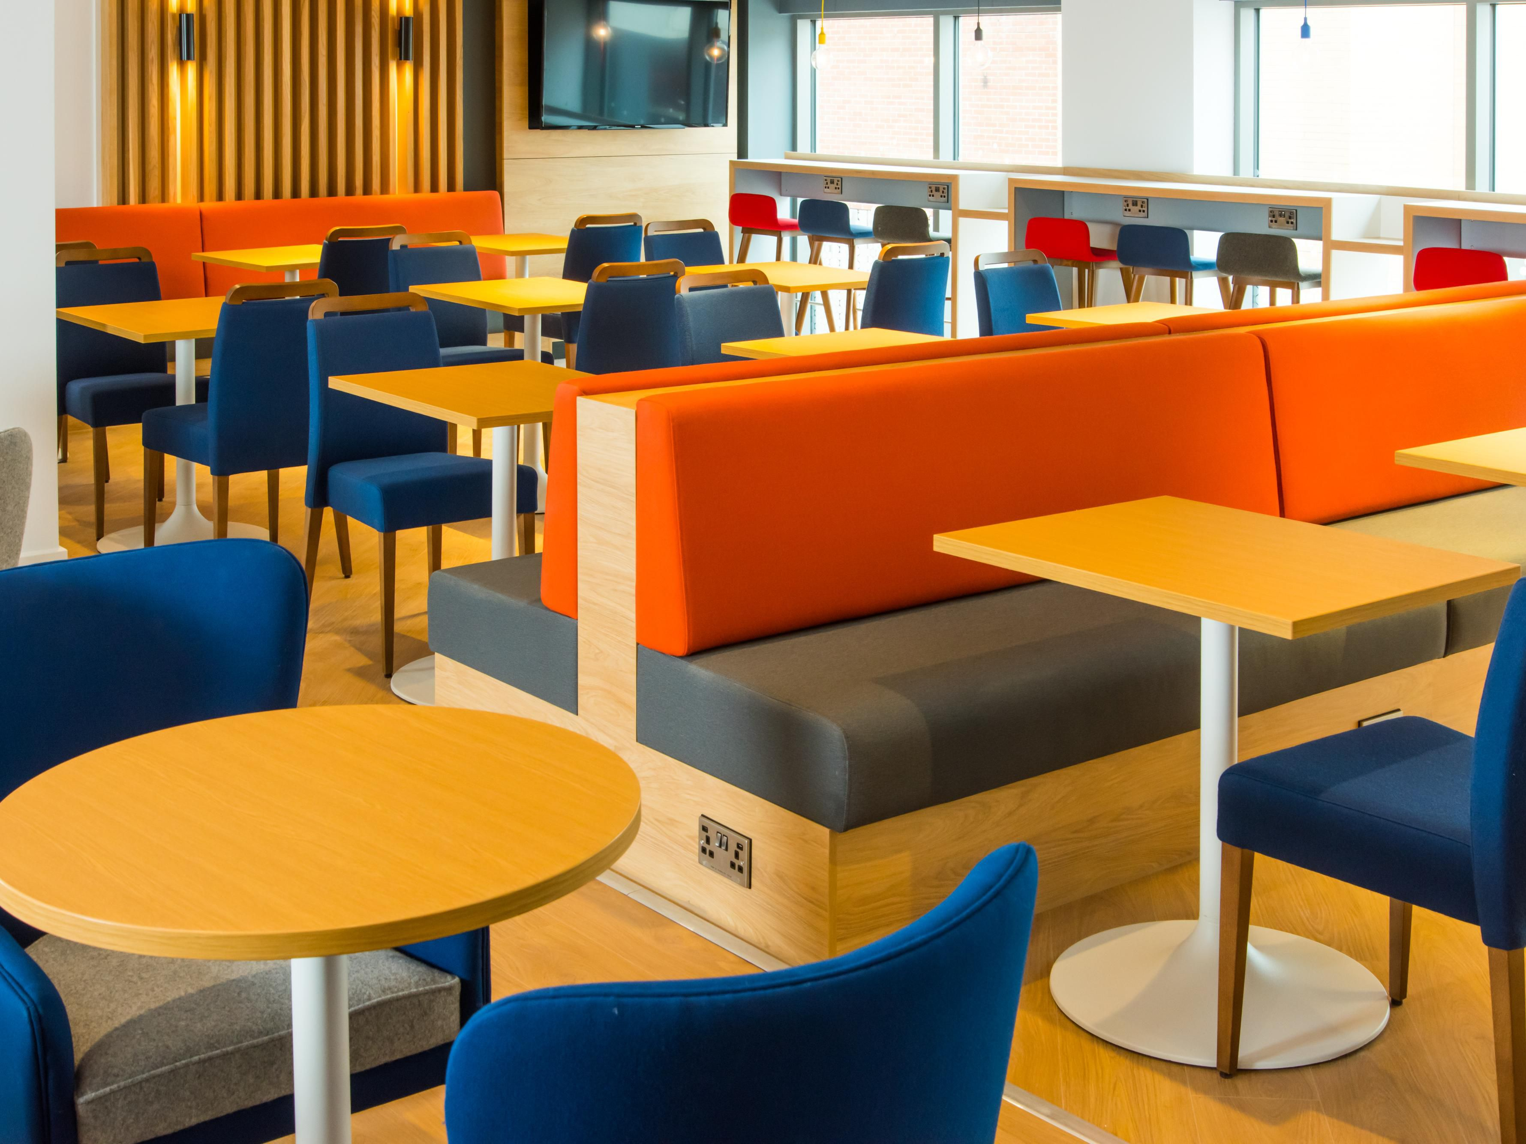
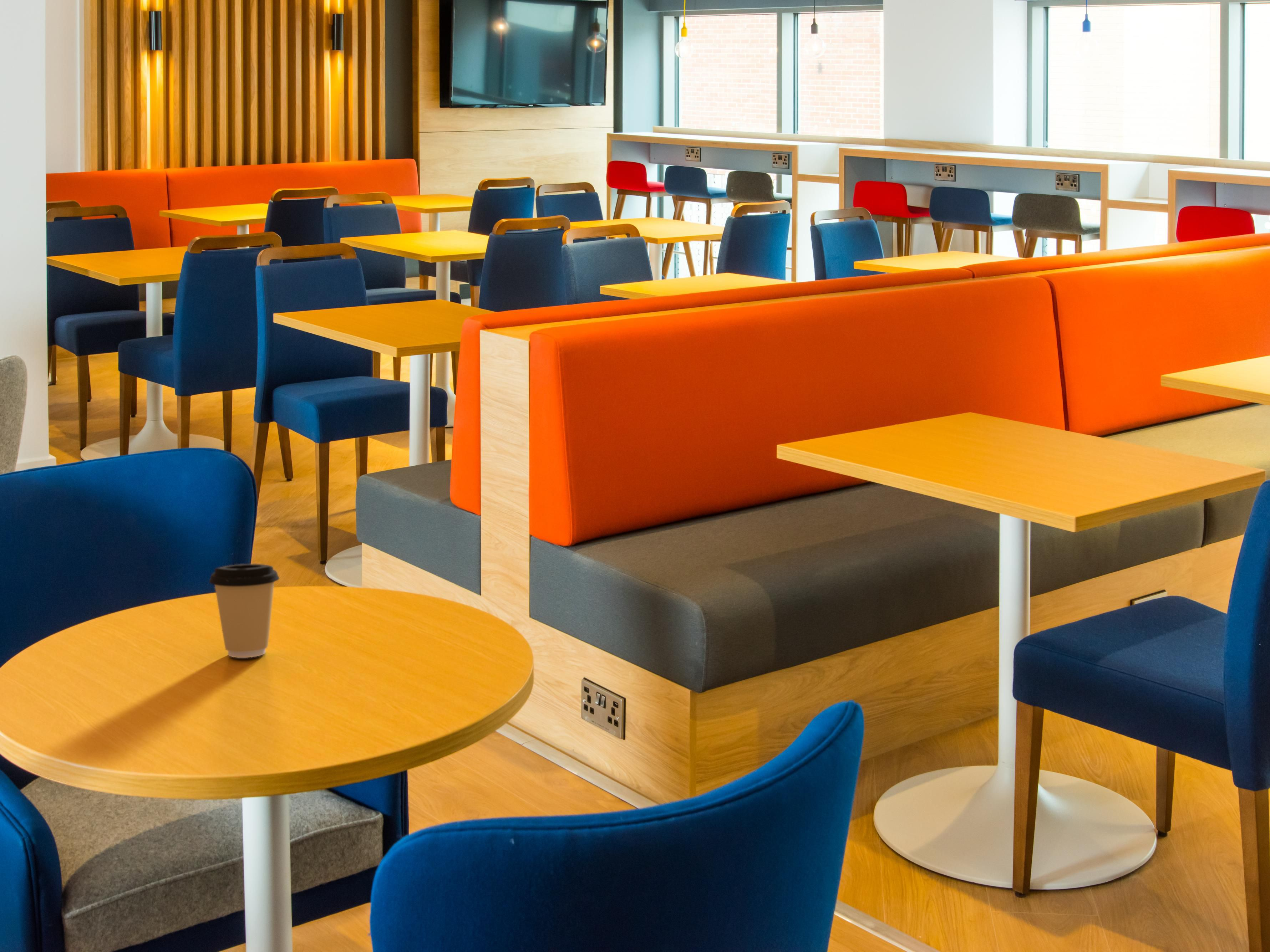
+ coffee cup (245, 609)
